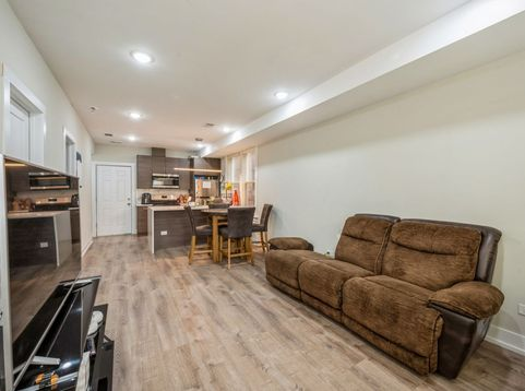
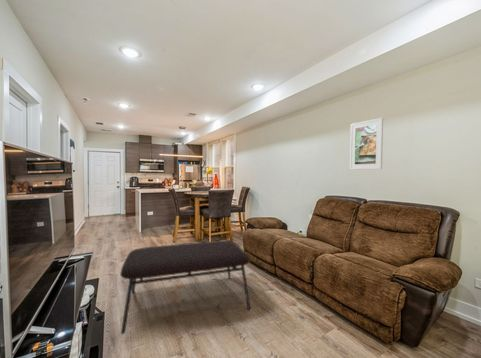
+ coffee table (187, 274)
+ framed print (365, 145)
